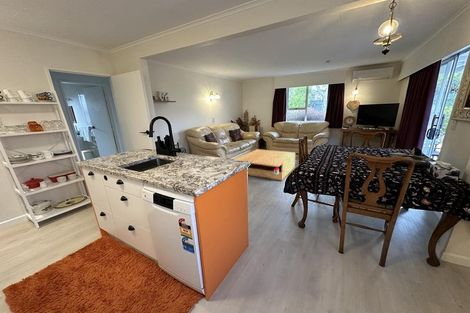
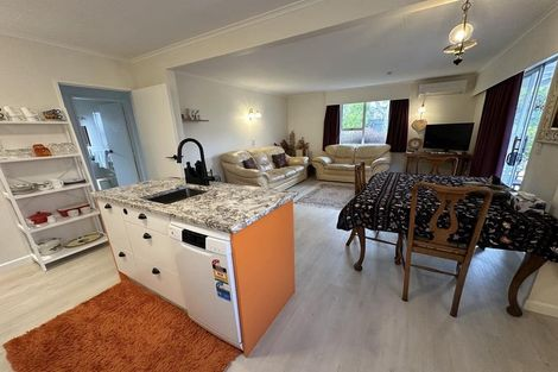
- coffee table (265, 163)
